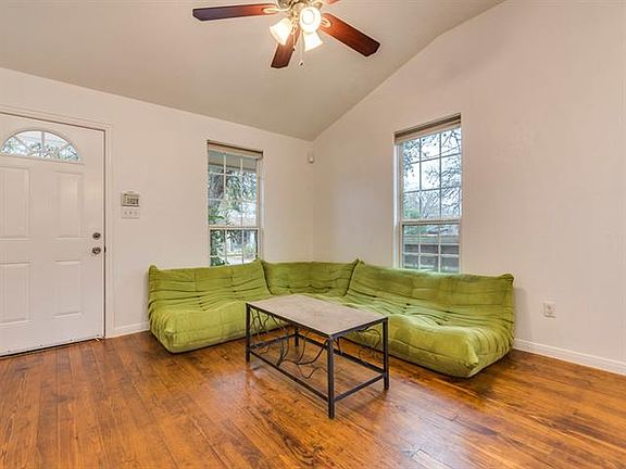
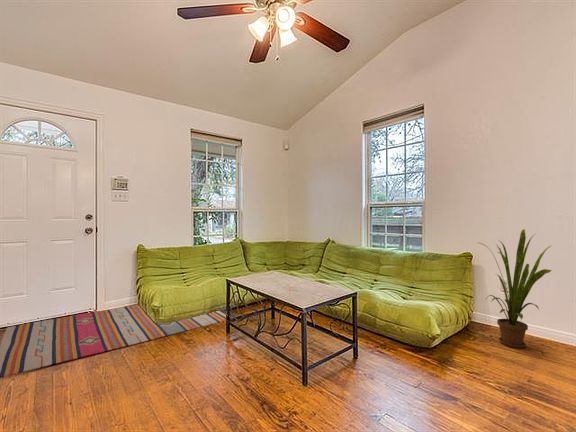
+ rug (124, 322)
+ house plant (511, 285)
